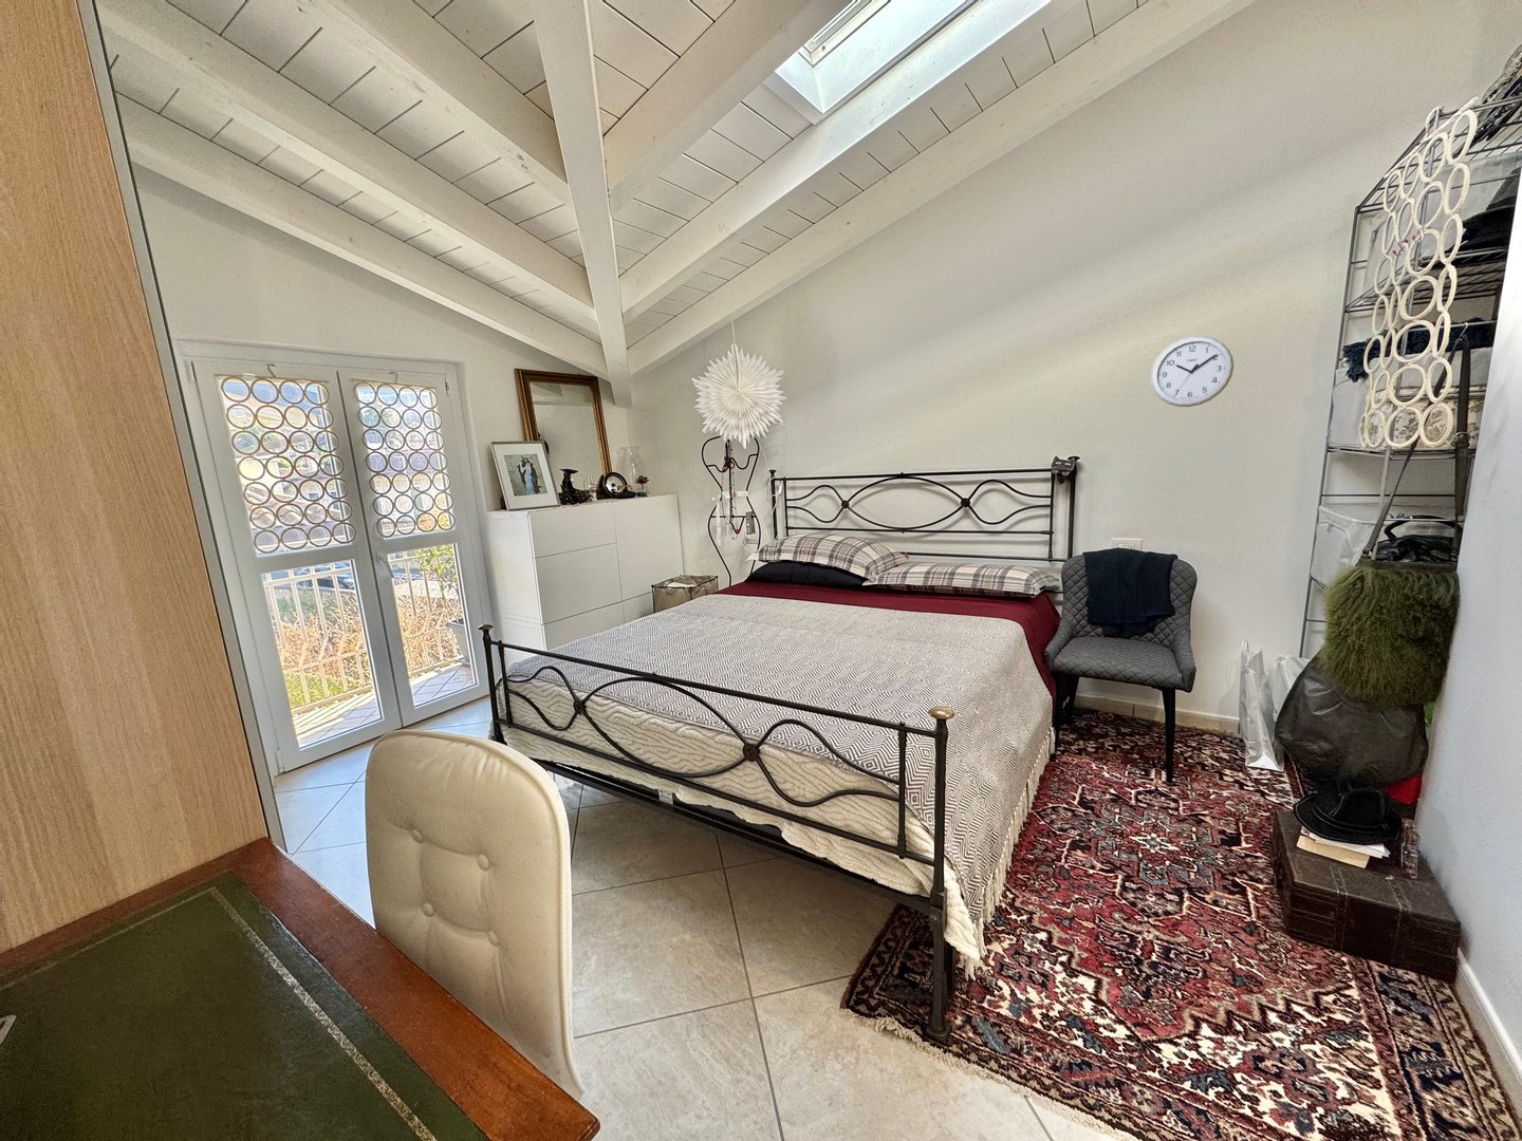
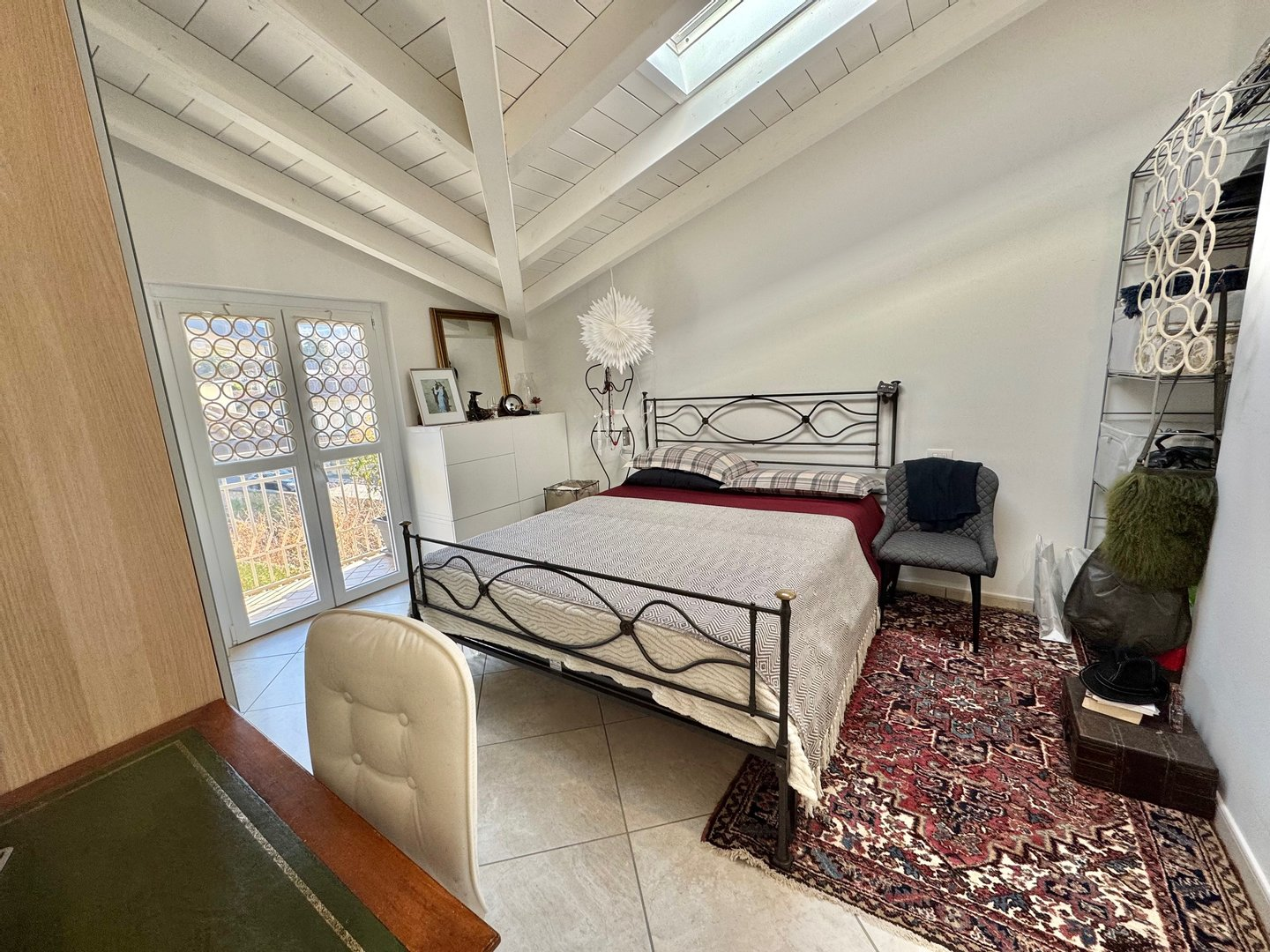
- wall clock (1190, 370)
